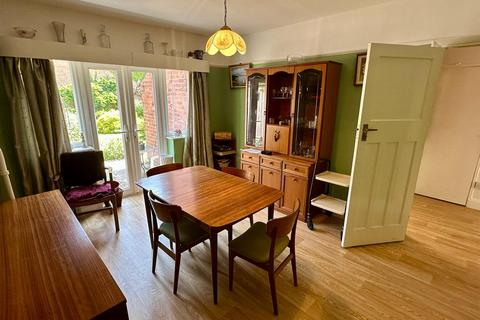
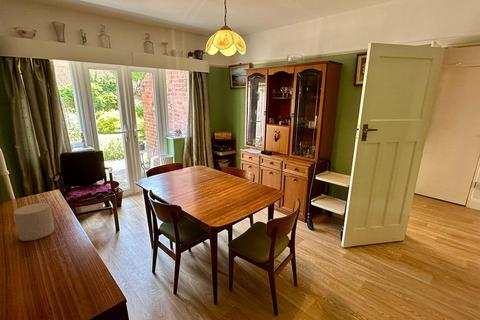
+ candle (35, 221)
